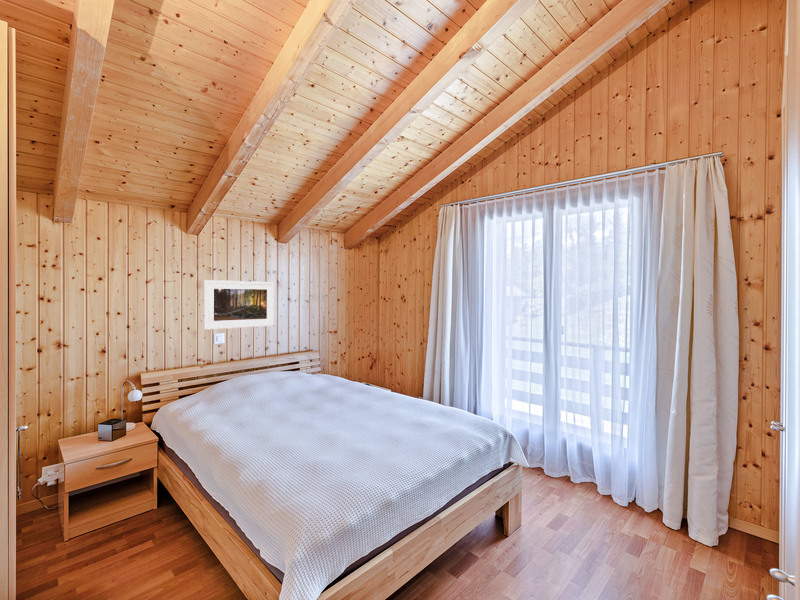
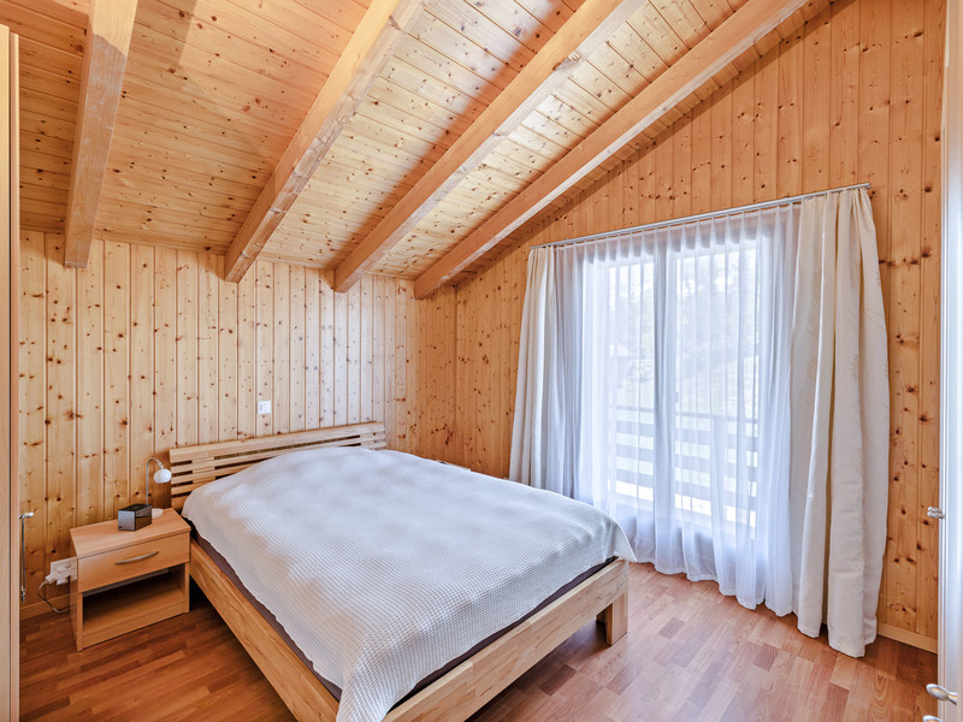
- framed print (241, 304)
